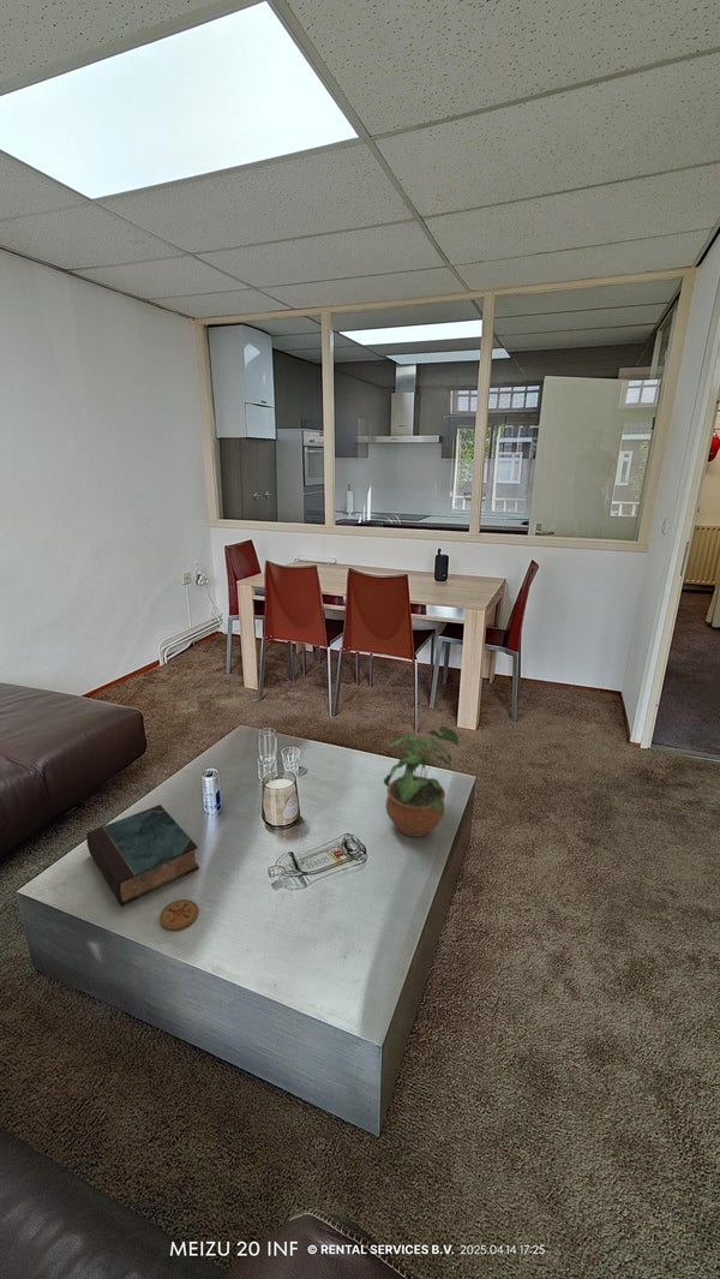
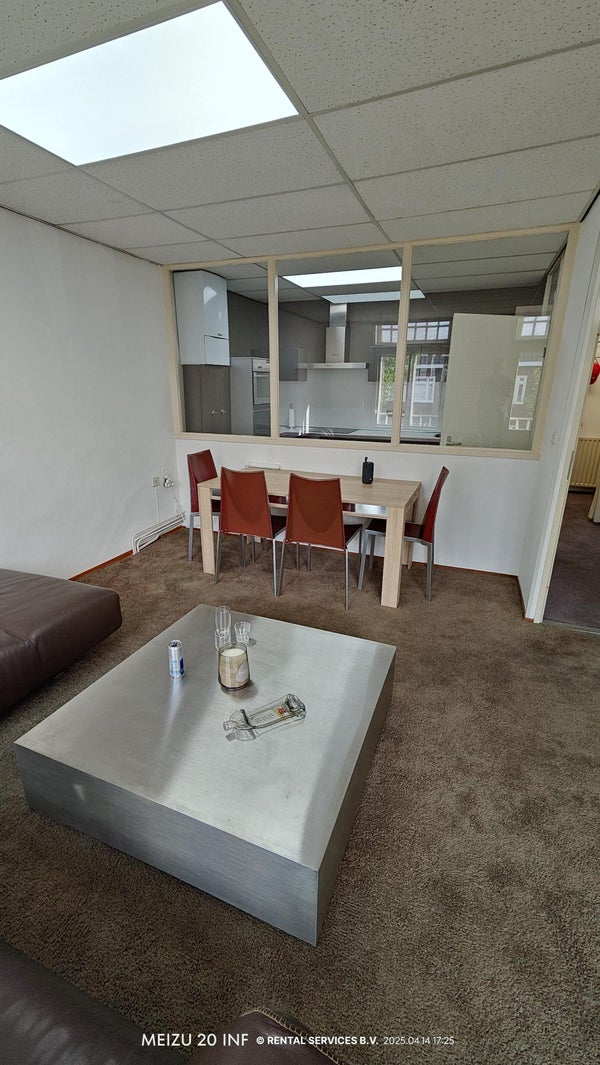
- book (142, 850)
- potted plant (424, 777)
- coaster (179, 914)
